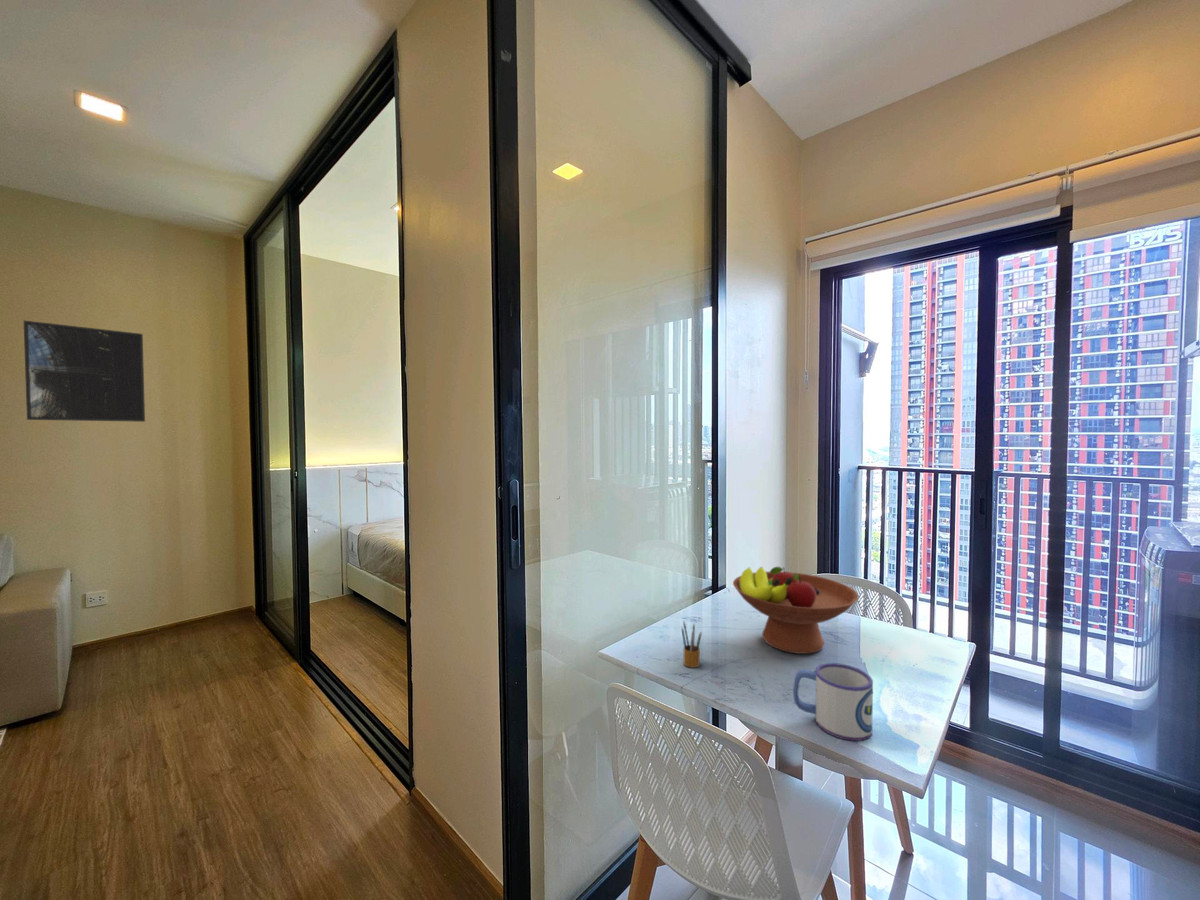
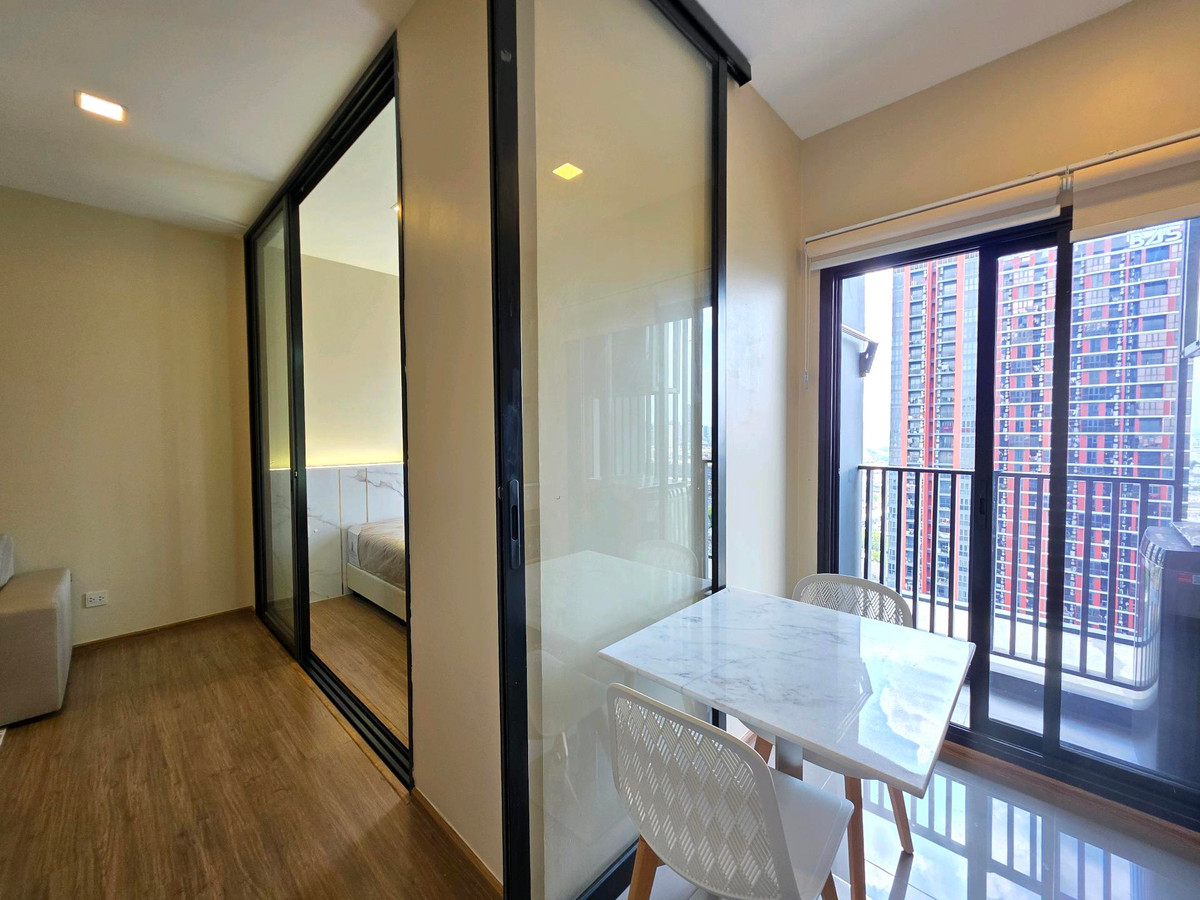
- mug (831, 697)
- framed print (88, 374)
- pencil box (691, 643)
- fruit bowl (792, 604)
